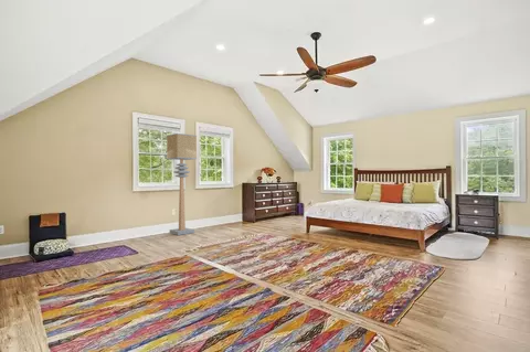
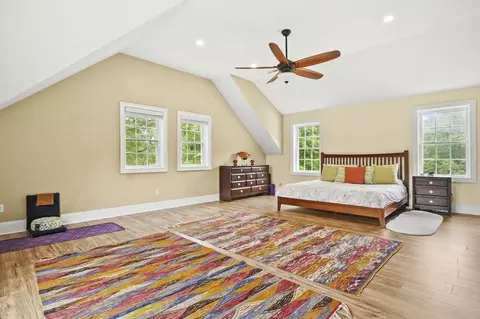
- floor lamp (181, 183)
